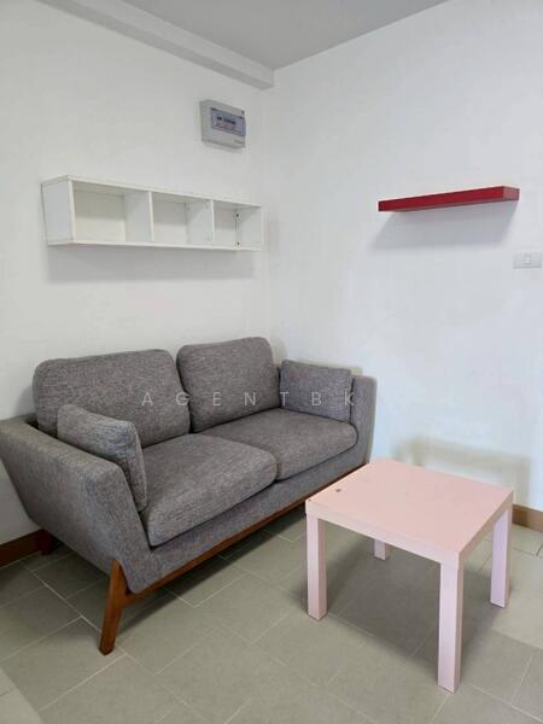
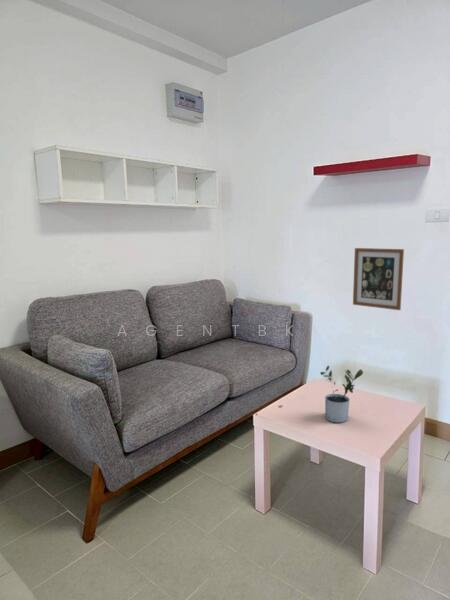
+ wall art (377, 278)
+ potted plant (339, 394)
